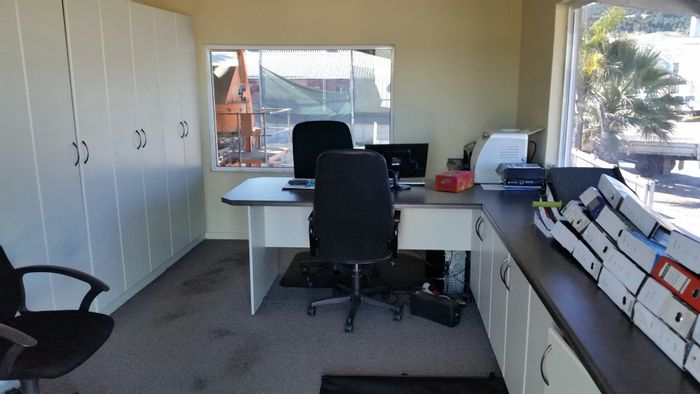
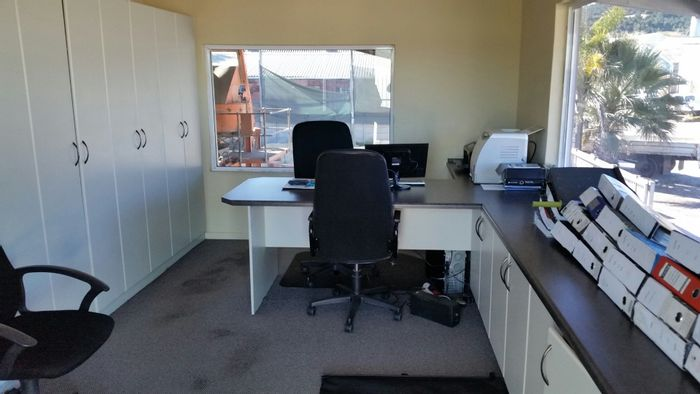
- tissue box (454, 180)
